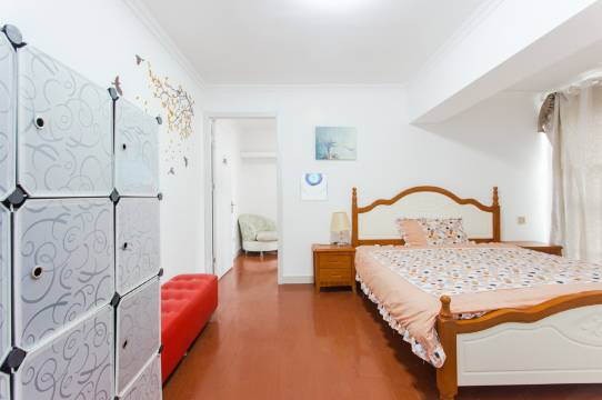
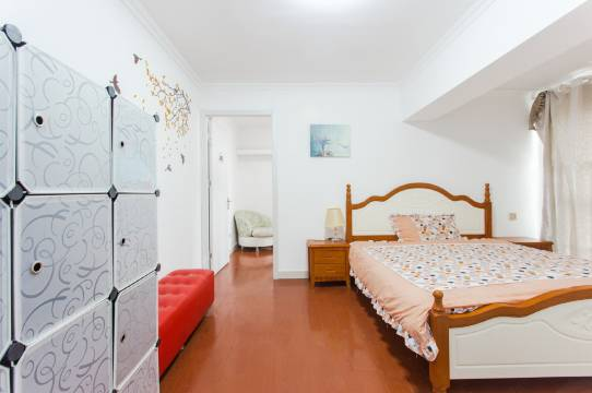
- wall art (313, 187)
